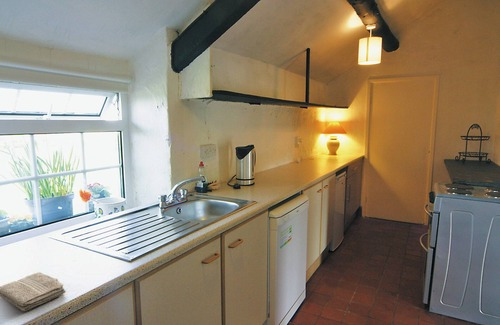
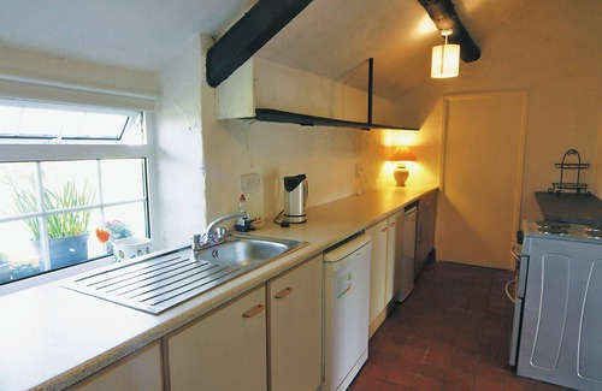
- washcloth (31, 289)
